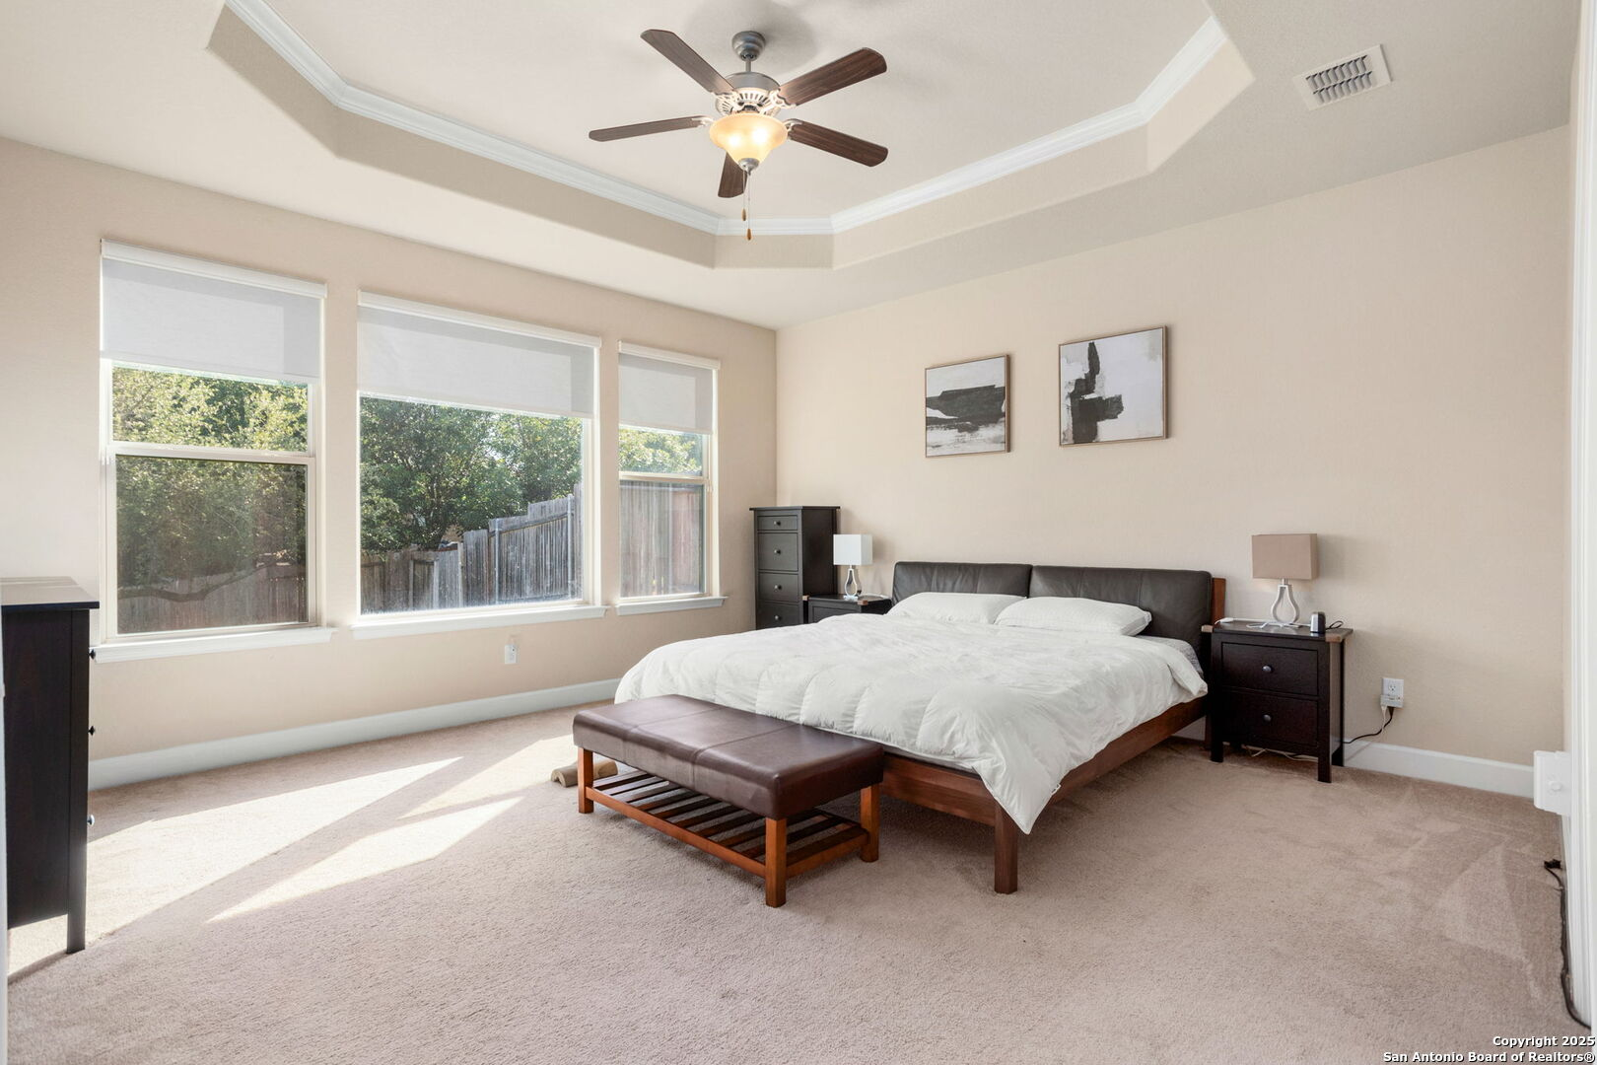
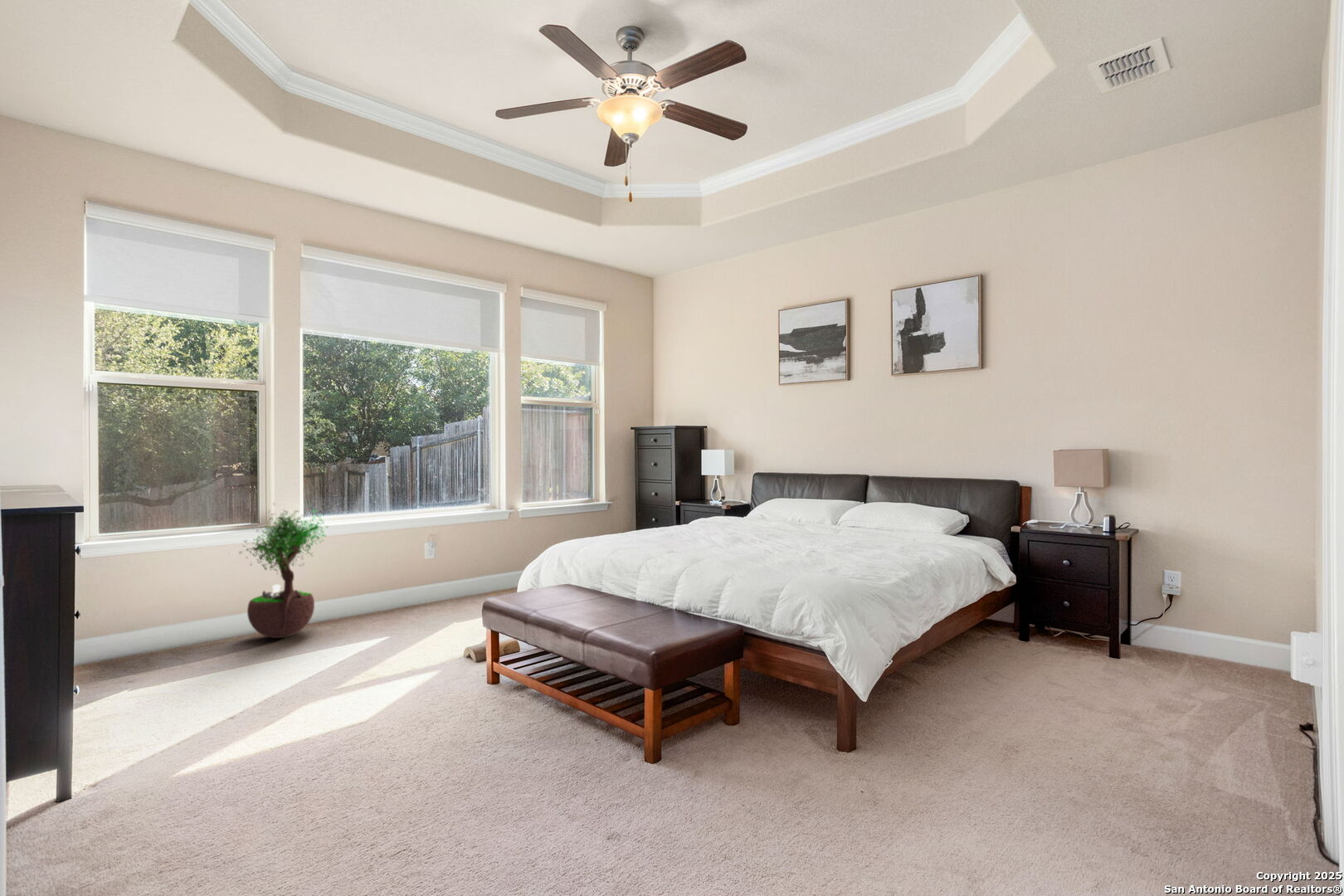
+ potted tree (282, 571)
